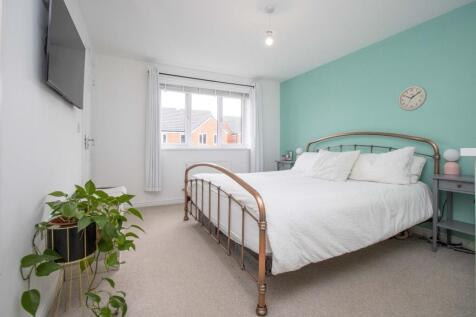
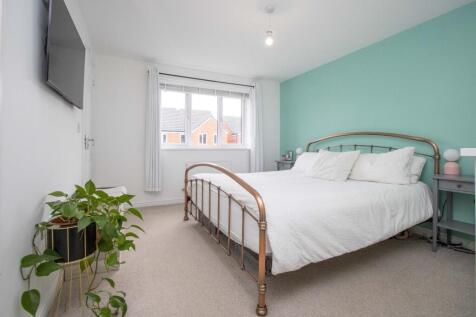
- wall clock (411, 98)
